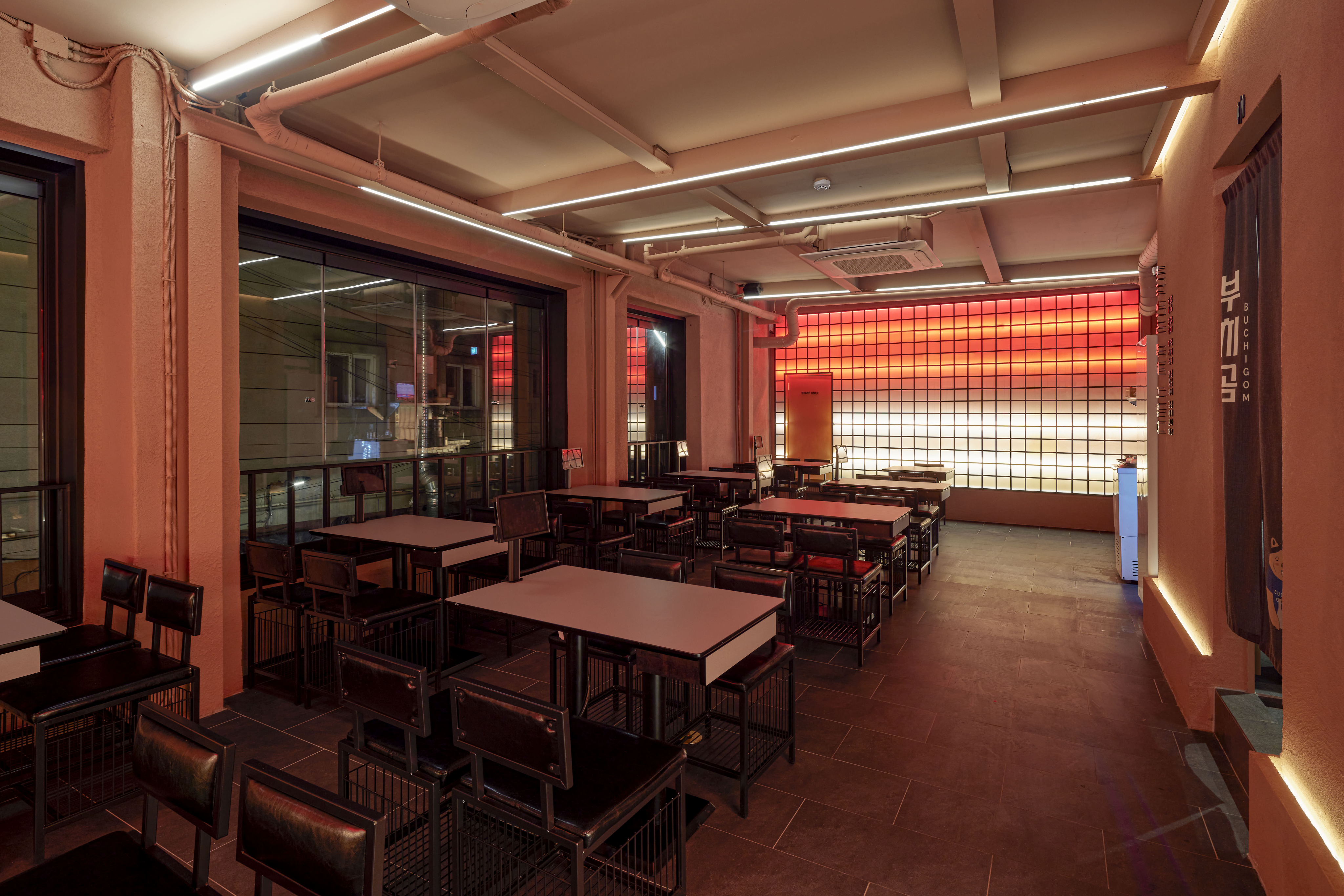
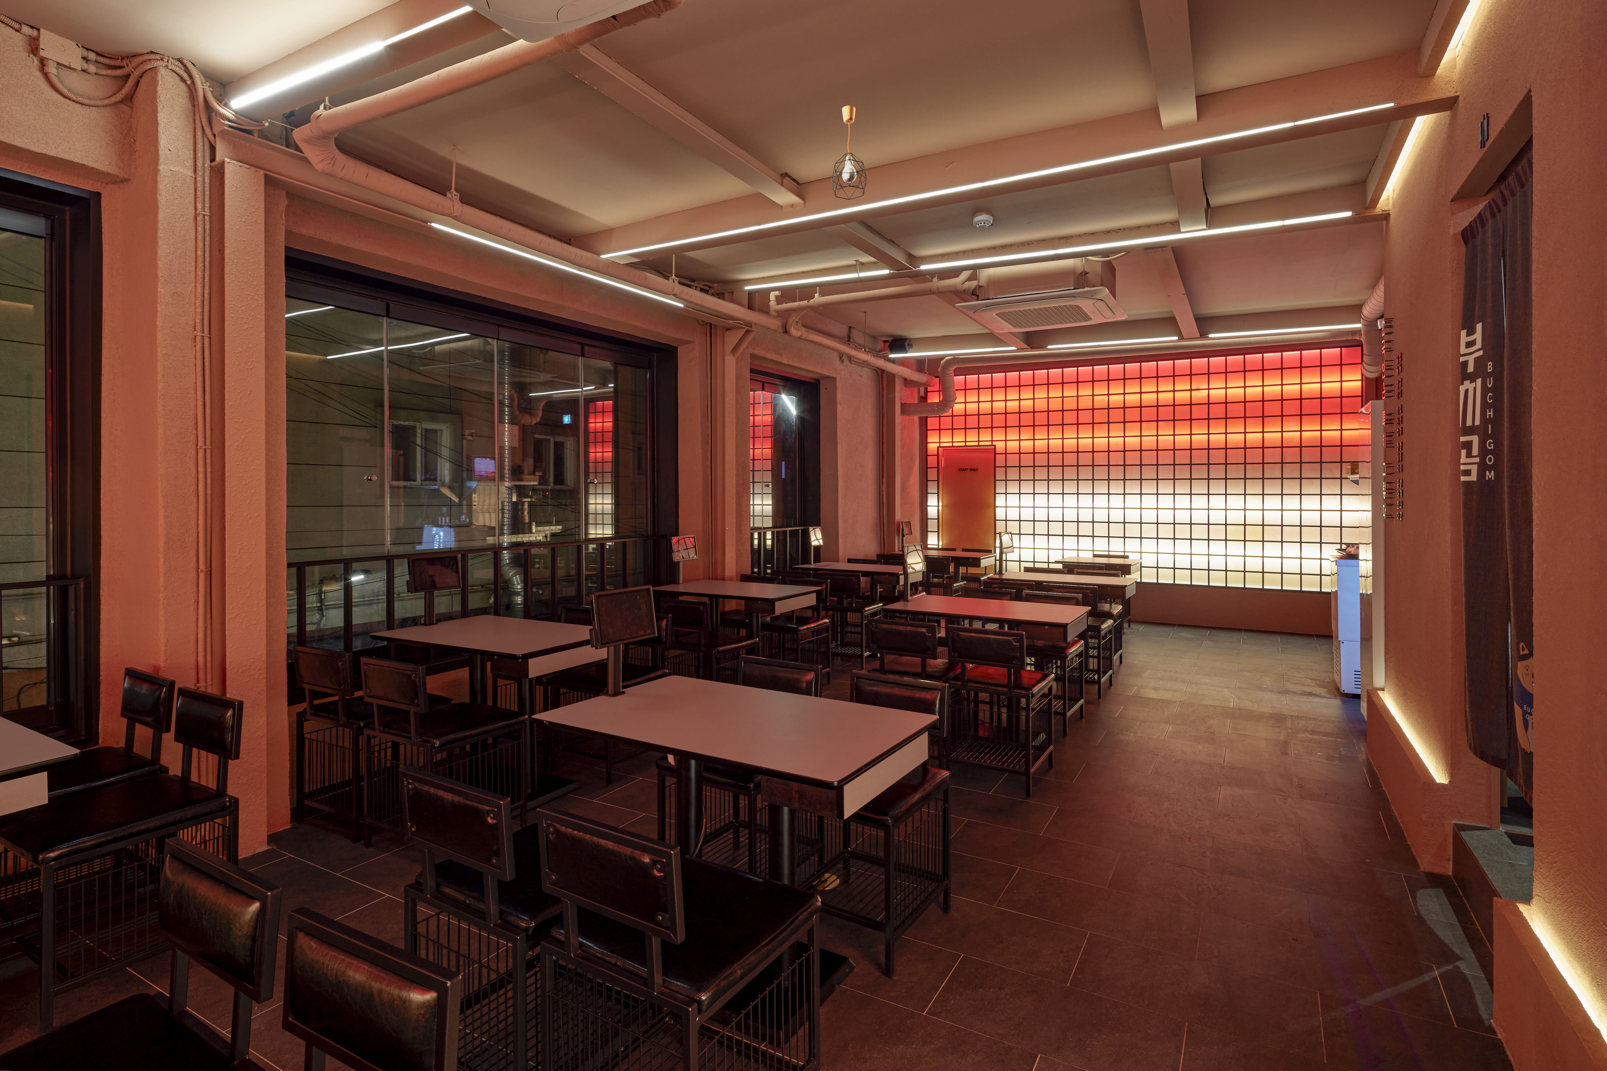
+ pendant light (849, 151)
